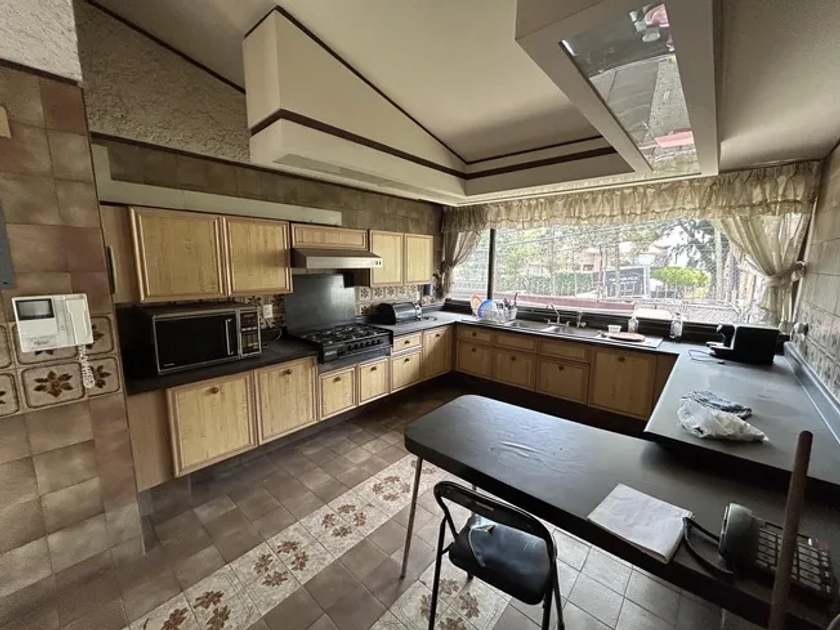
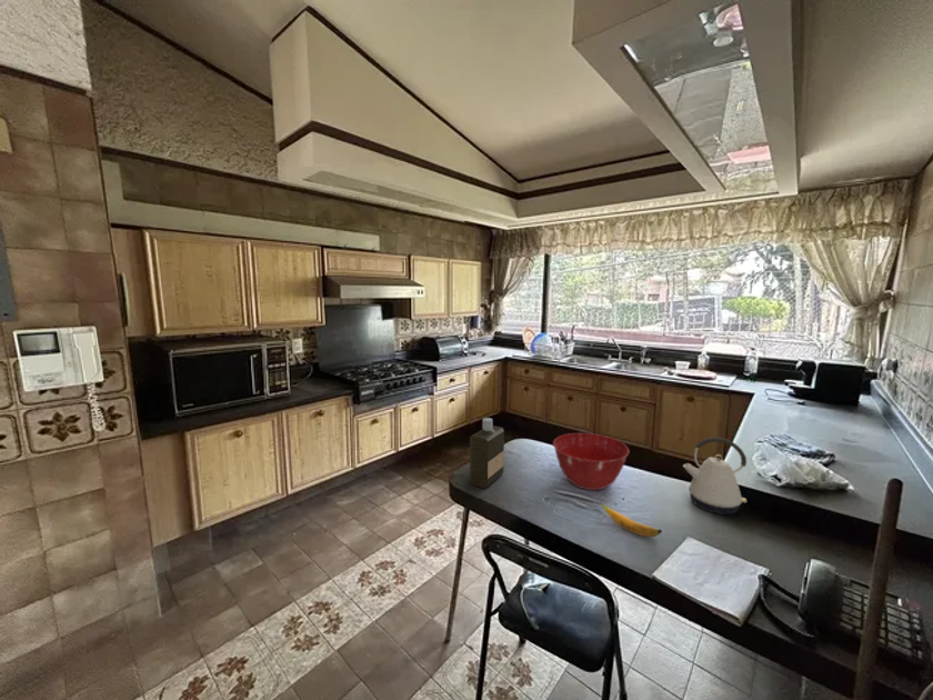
+ kettle (714, 471)
+ mixing bowl (589, 463)
+ bottle (486, 449)
+ banana (630, 520)
